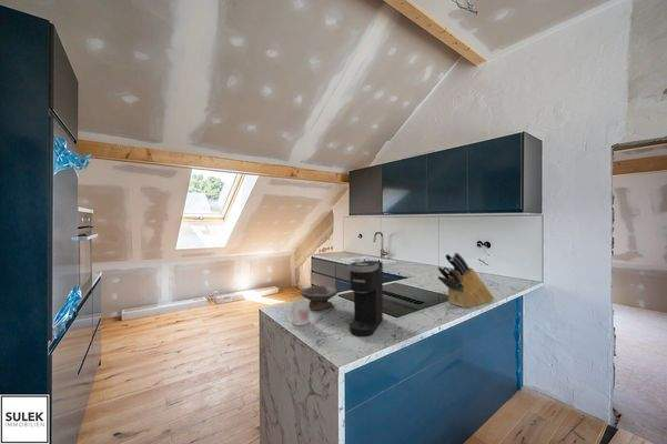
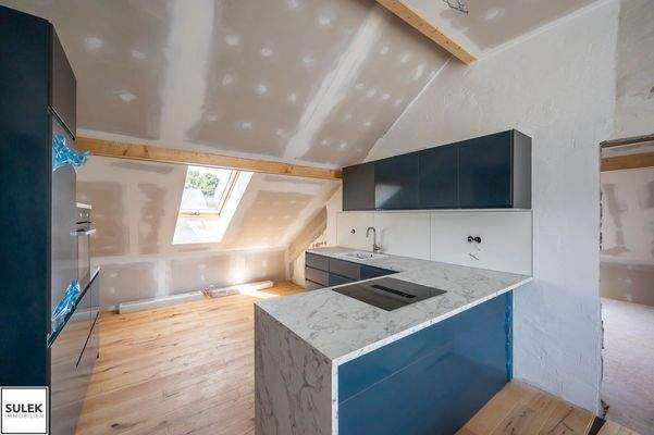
- coffee maker (366, 293)
- bowl (319, 297)
- mug (296, 312)
- knife block (465, 278)
